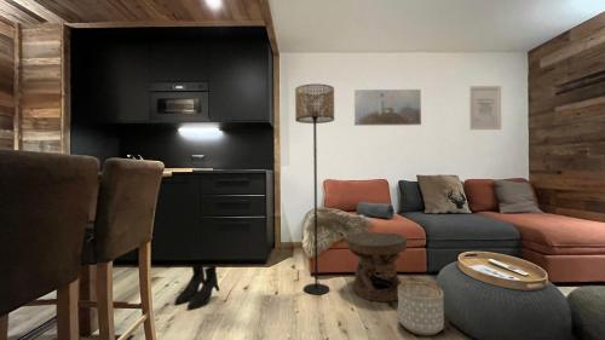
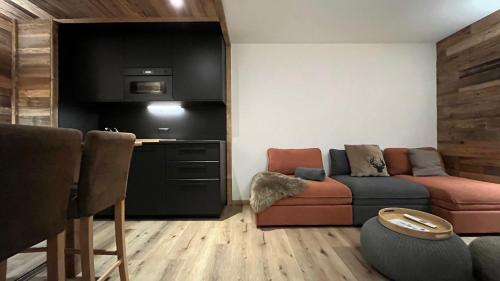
- floor lamp (315, 189)
- boots (197, 282)
- wall art (485, 108)
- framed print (387, 106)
- carved stool (376, 263)
- planter (420, 307)
